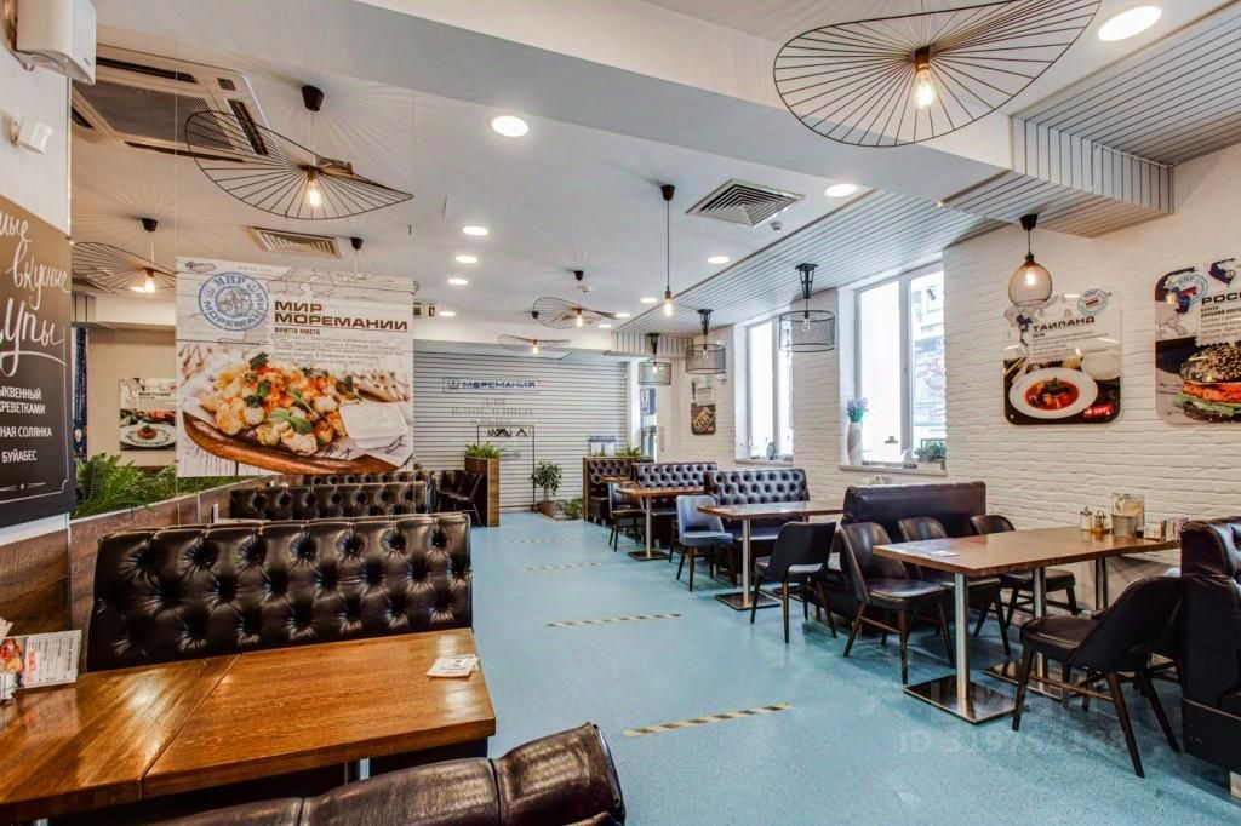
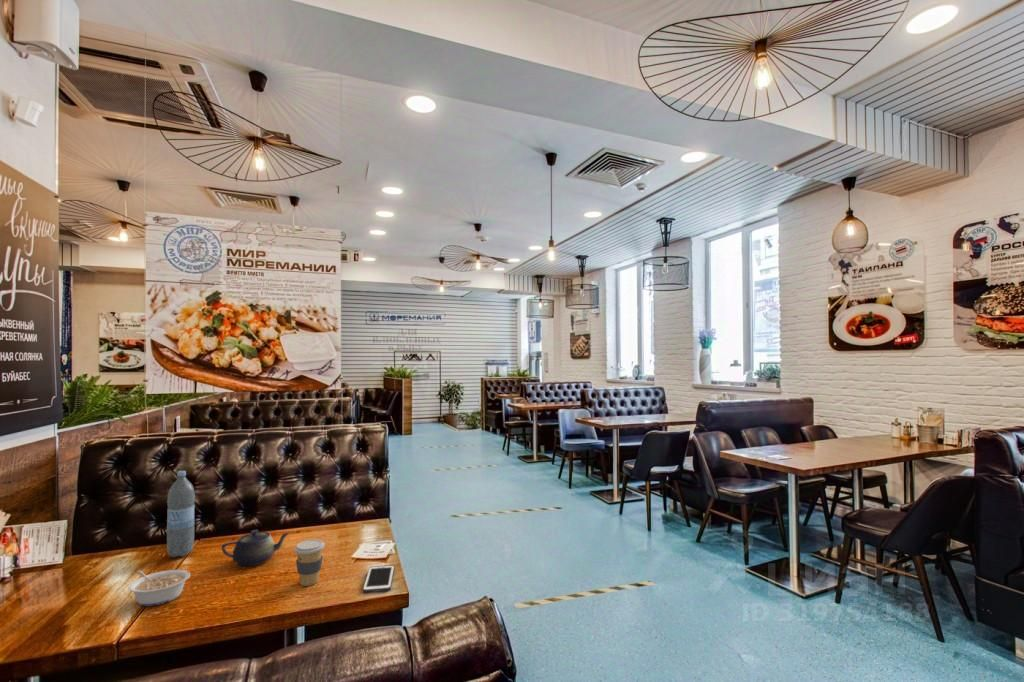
+ legume (157, 587)
+ coffee cup (309, 562)
+ water bottle (181, 513)
+ cell phone (379, 578)
+ teapot (256, 545)
